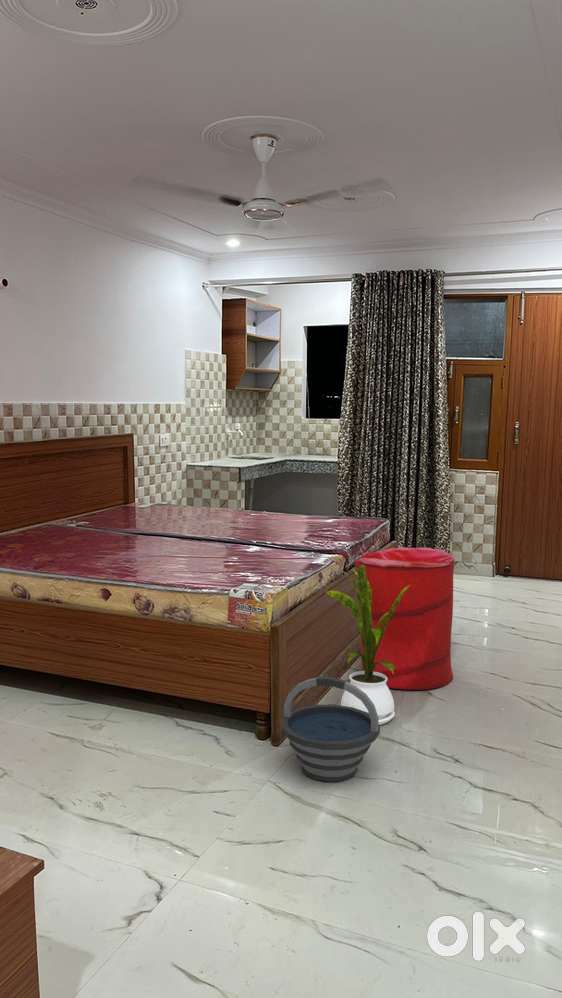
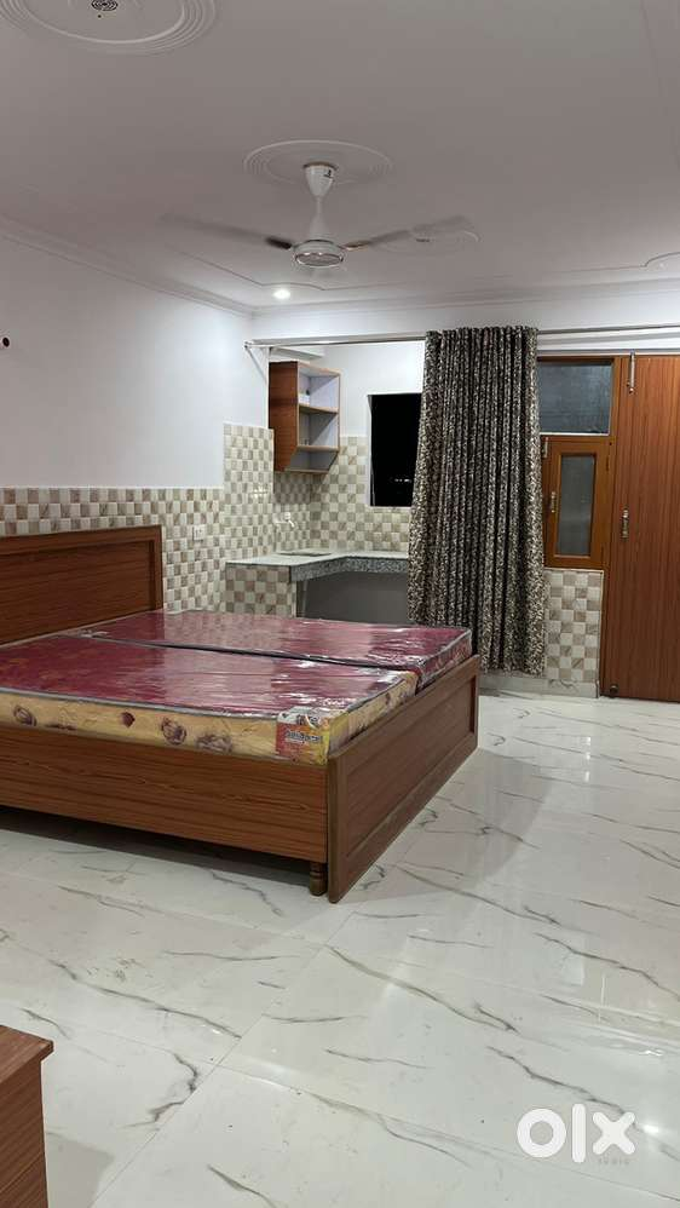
- house plant (366, 637)
- bucket (330, 723)
- laundry hamper (404, 613)
